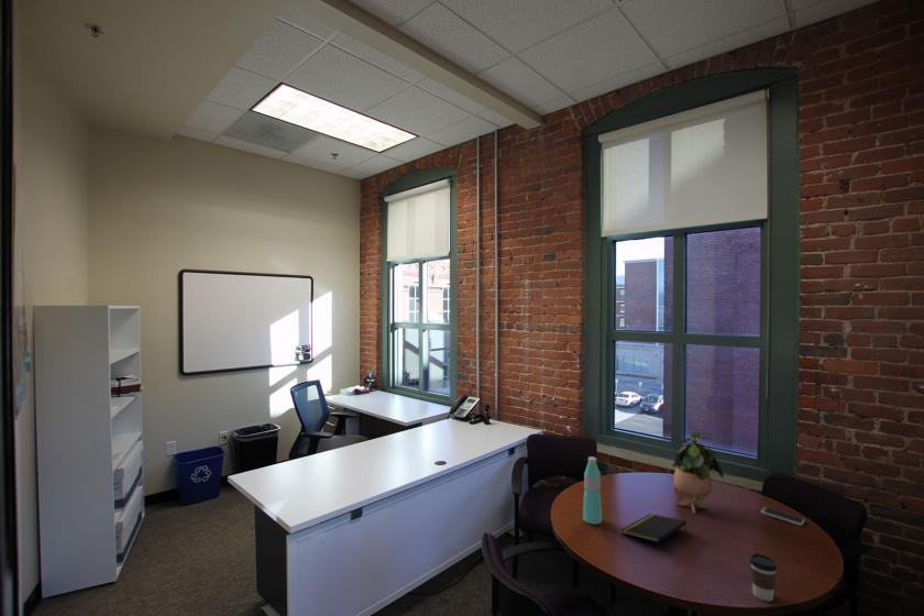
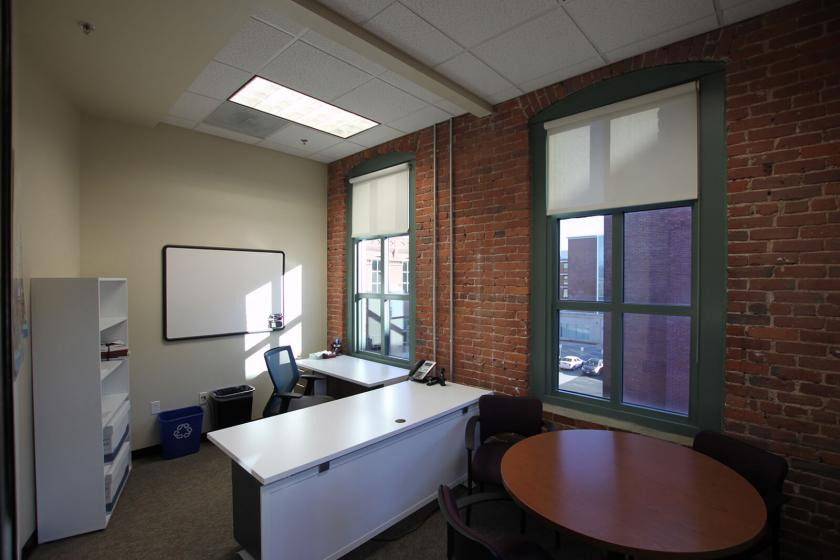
- water bottle (592, 488)
- smartphone (782, 516)
- coffee cup (762, 576)
- potted plant (696, 470)
- notepad (653, 527)
